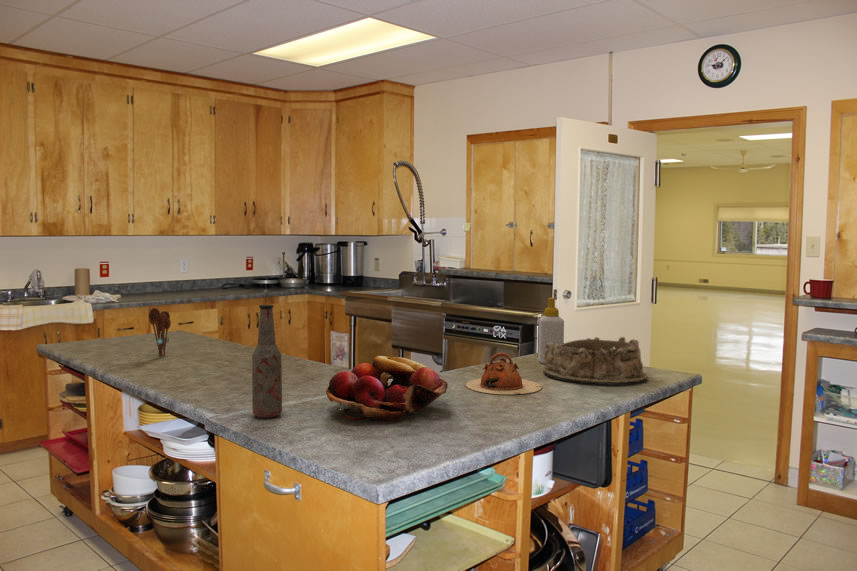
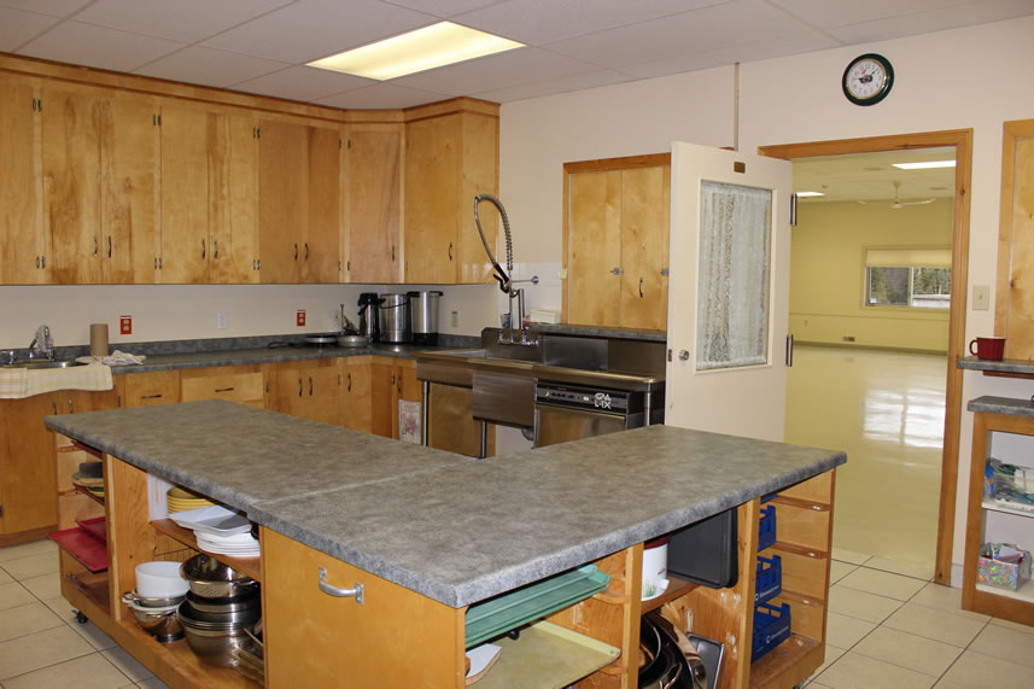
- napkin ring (595, 358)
- teapot (503, 368)
- soap bottle (551, 330)
- fruit basket (387, 384)
- bottle (266, 360)
- utensil holder (159, 332)
